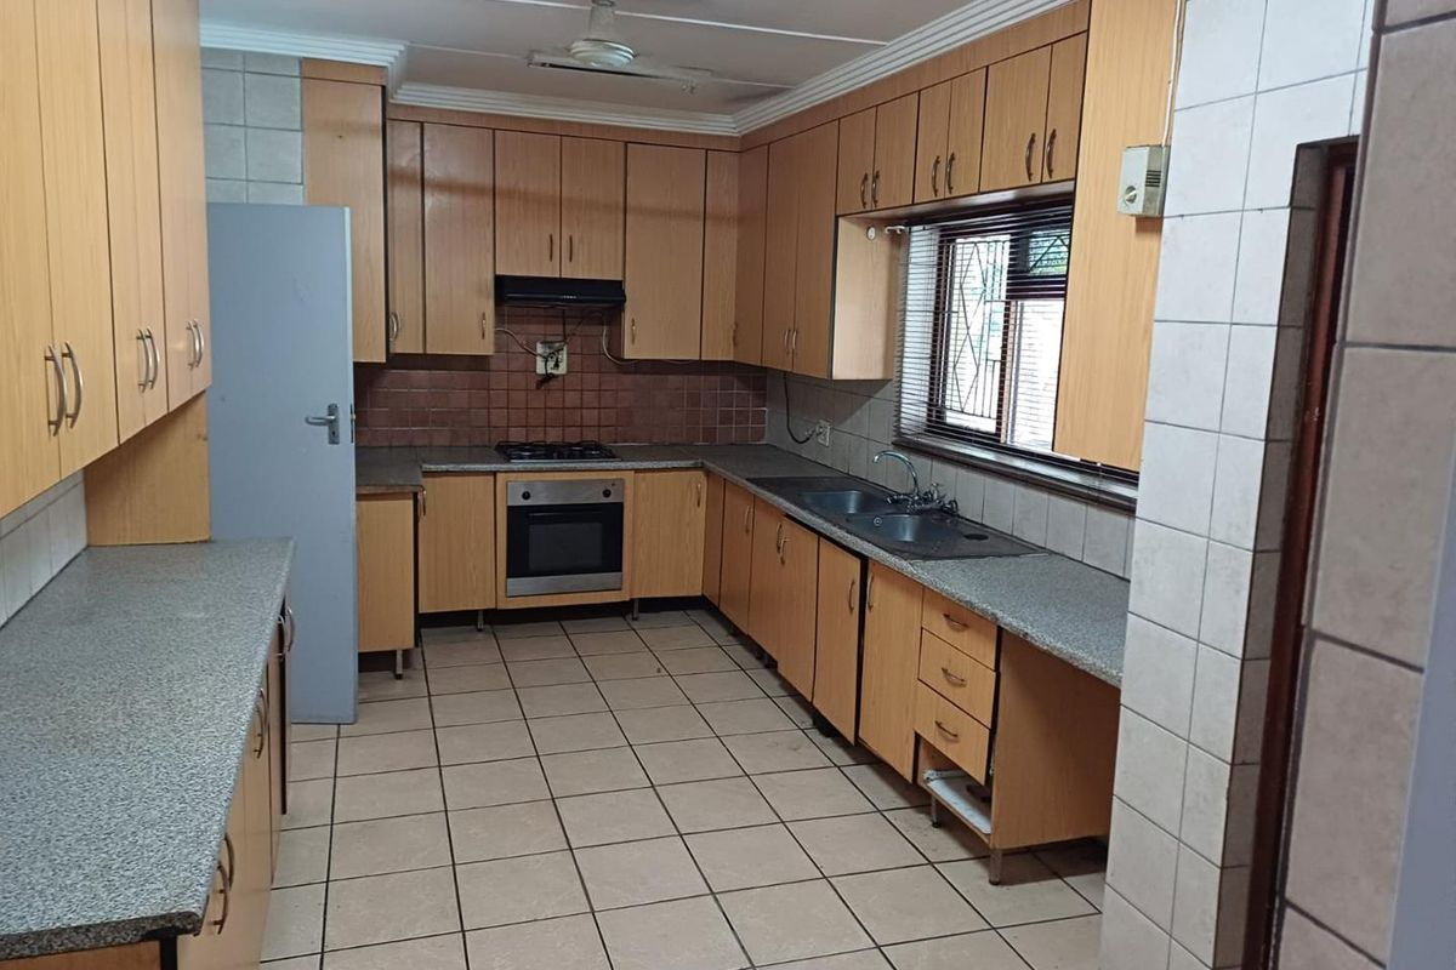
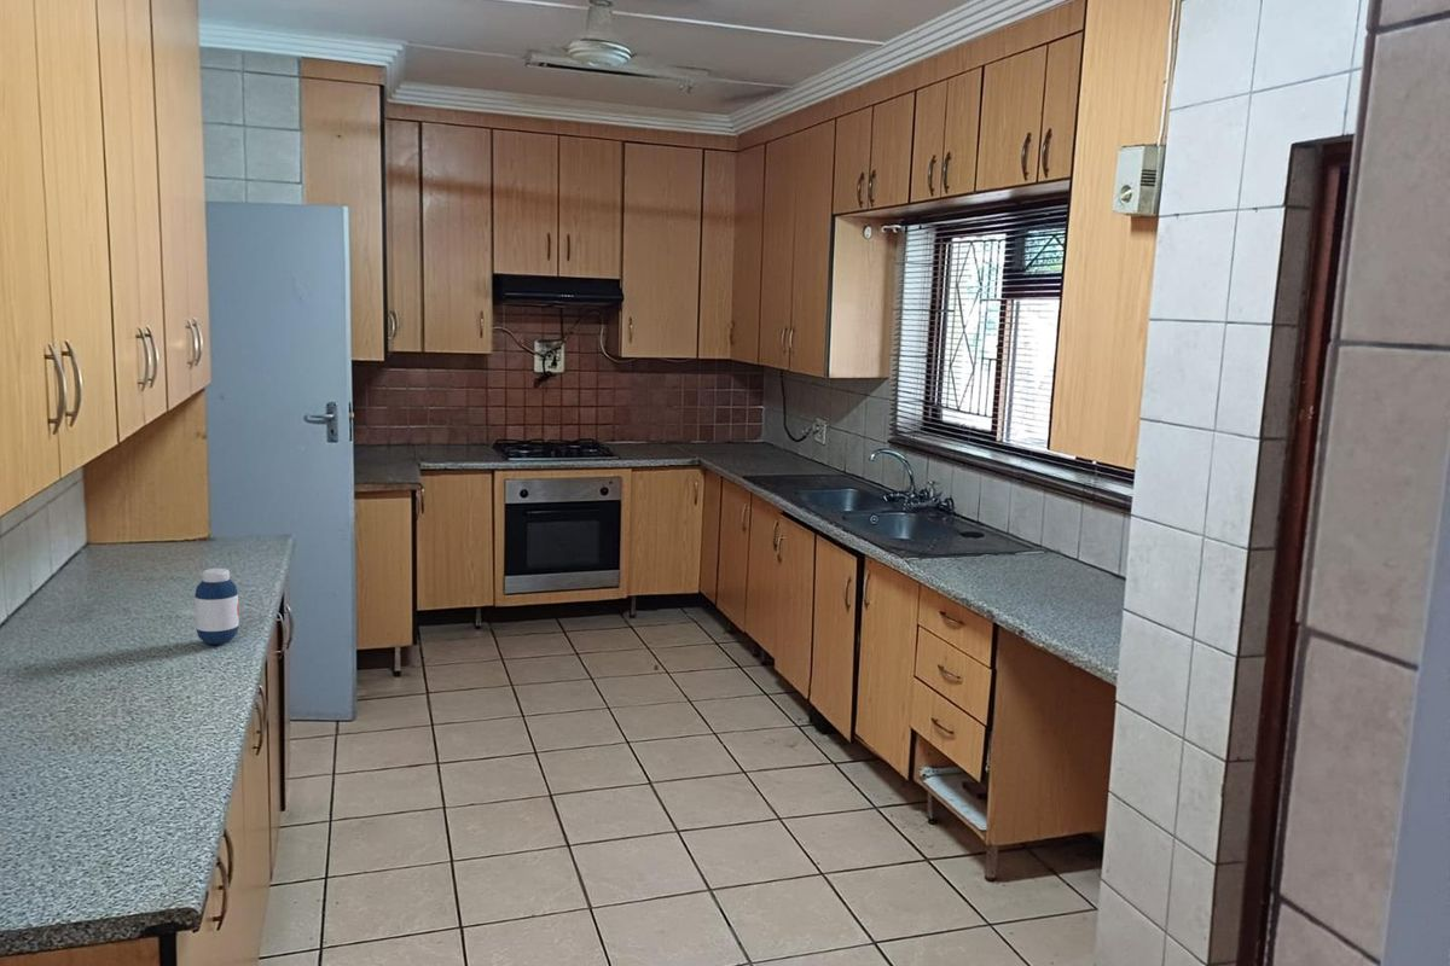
+ medicine bottle (216, 606)
